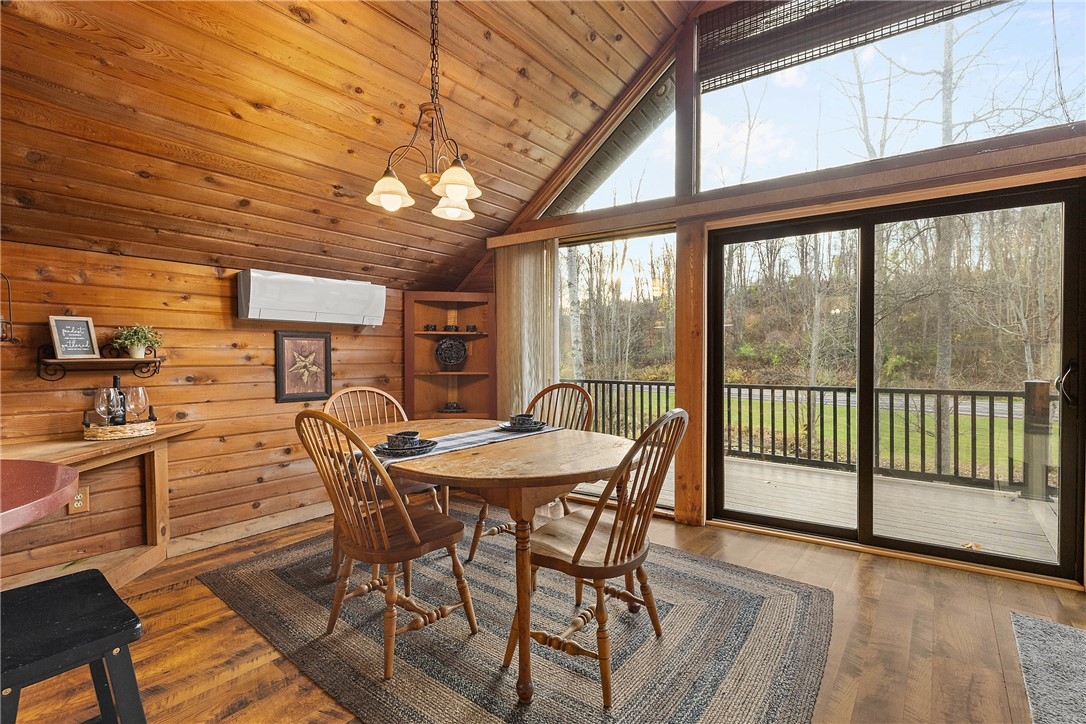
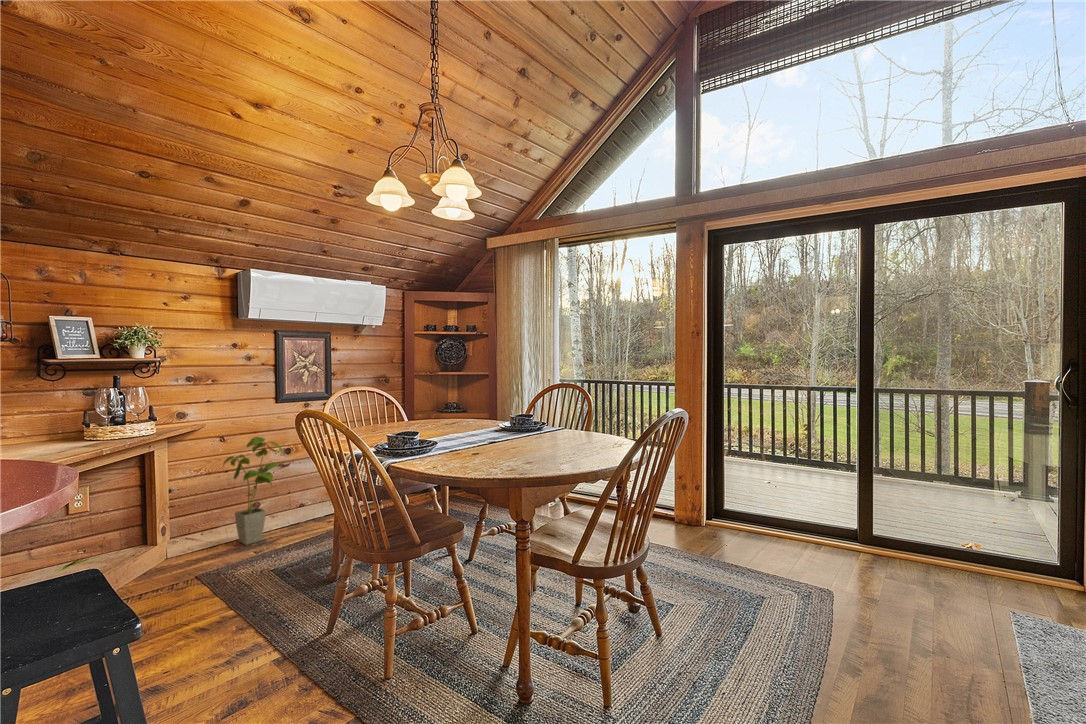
+ house plant (256, 488)
